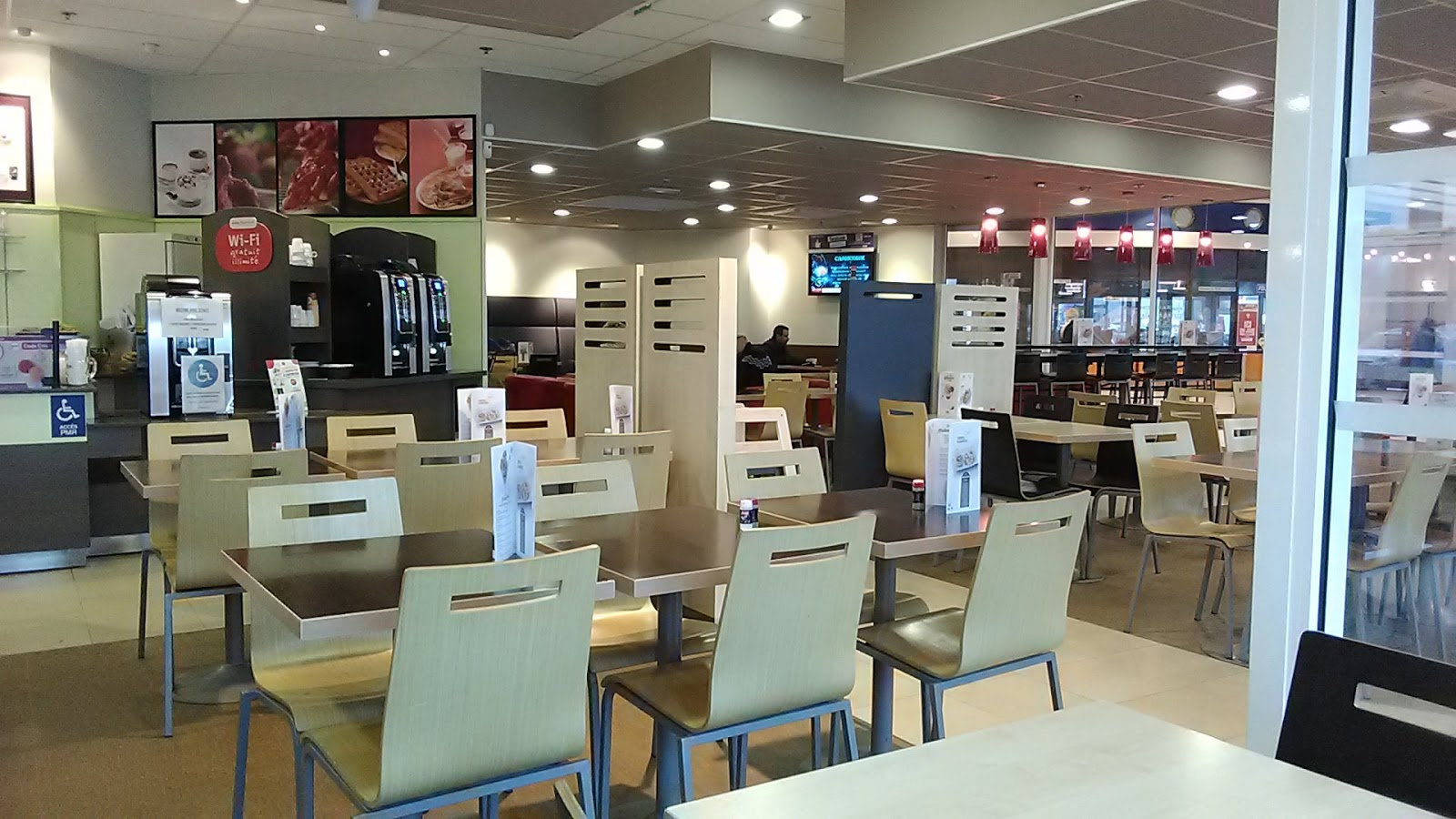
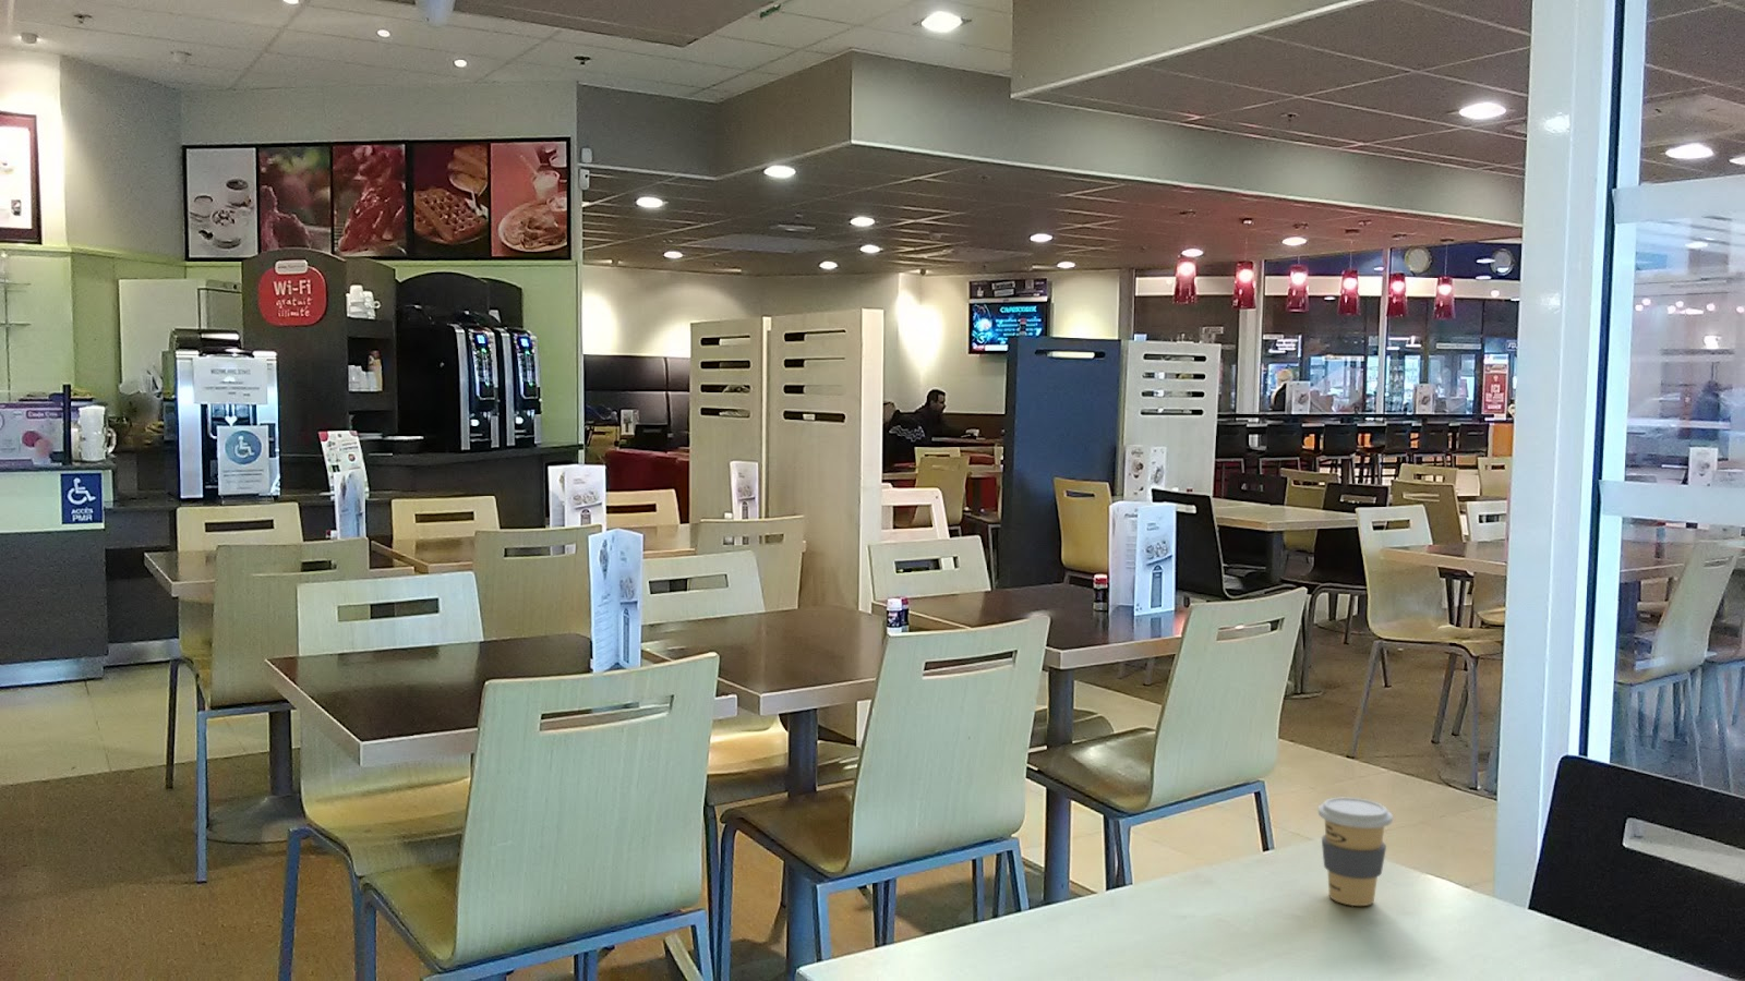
+ coffee cup (1353, 852)
